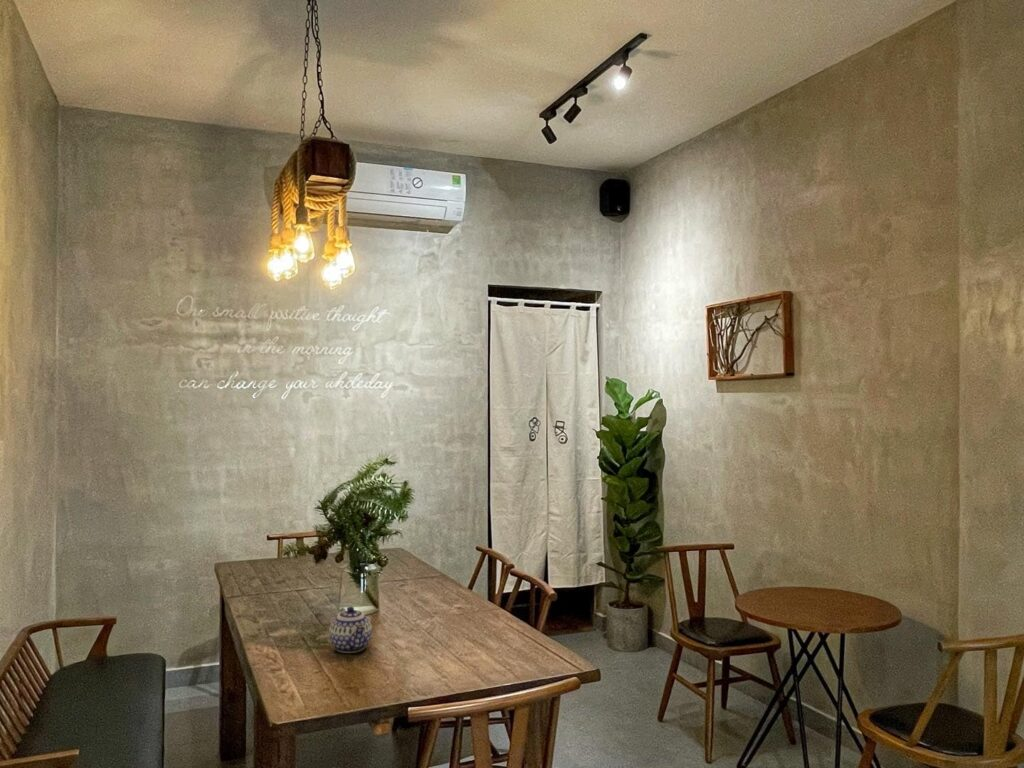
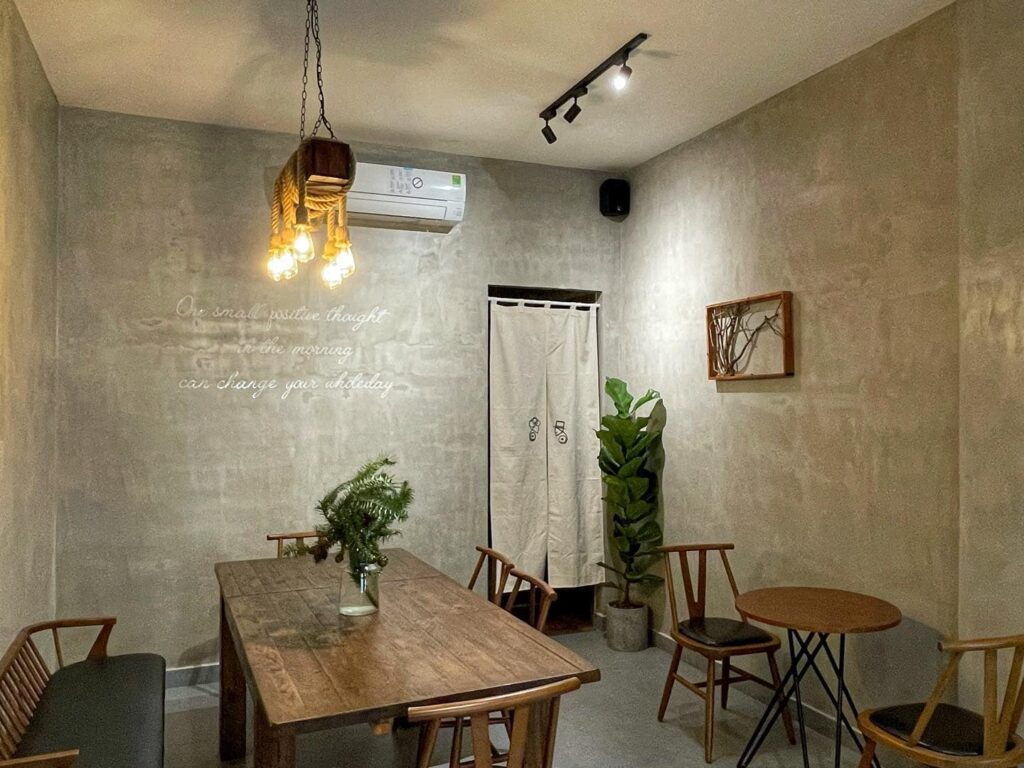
- teapot (350, 627)
